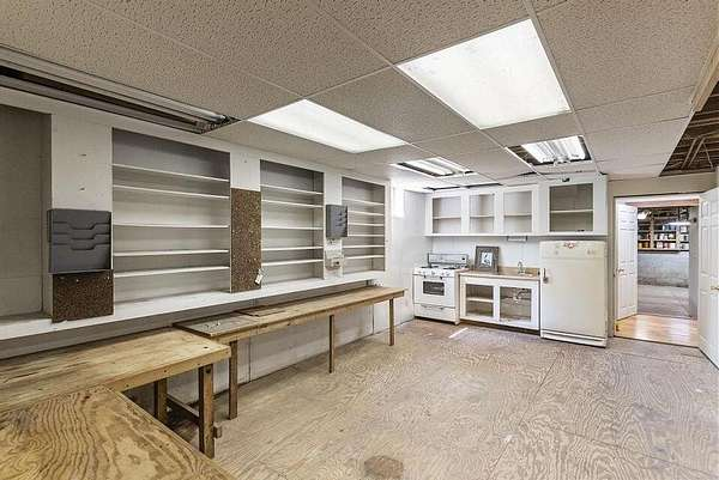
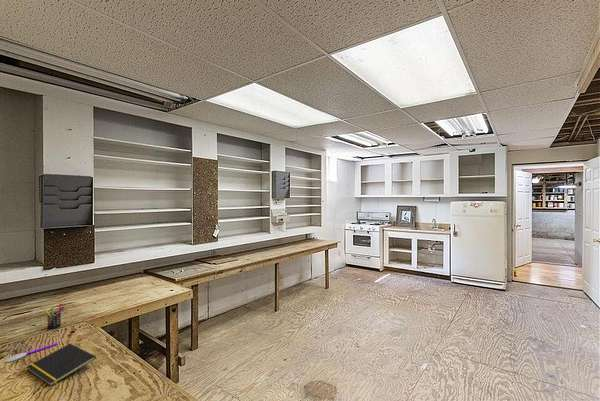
+ pen holder (54, 314)
+ notepad (61, 362)
+ spoon (32, 351)
